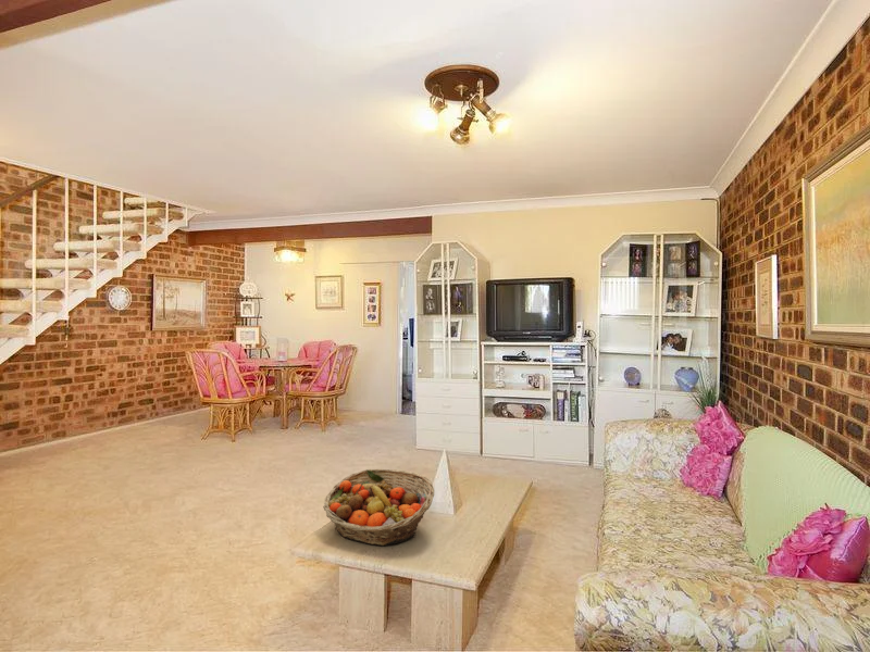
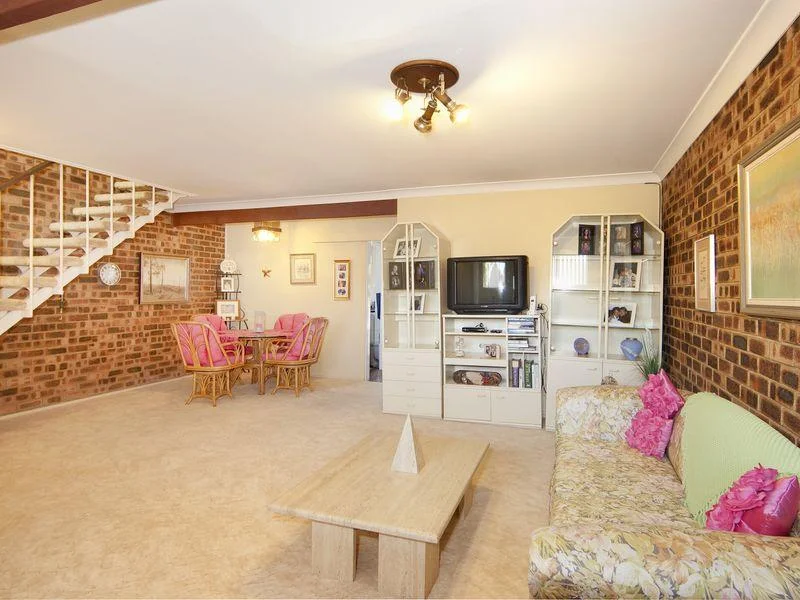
- fruit basket (378, 504)
